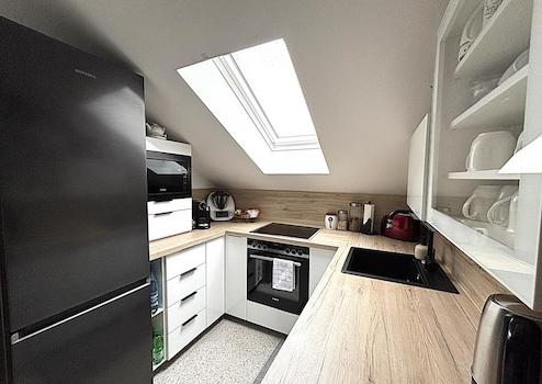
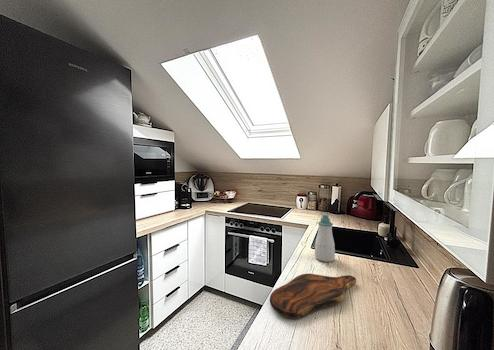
+ soap bottle (324, 236)
+ cutting board (315, 288)
